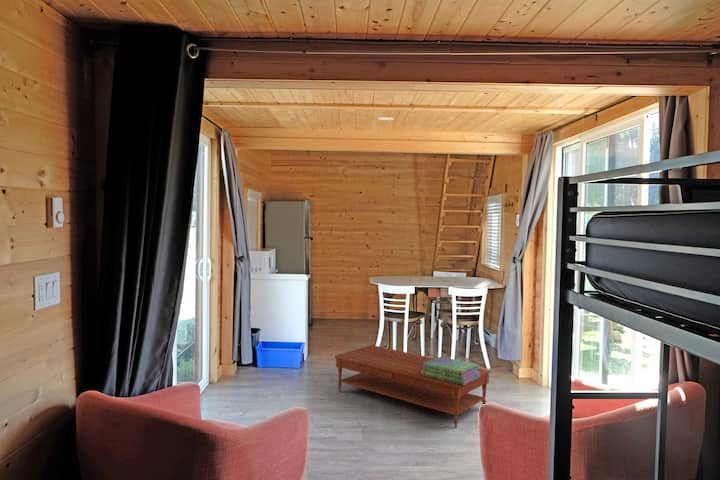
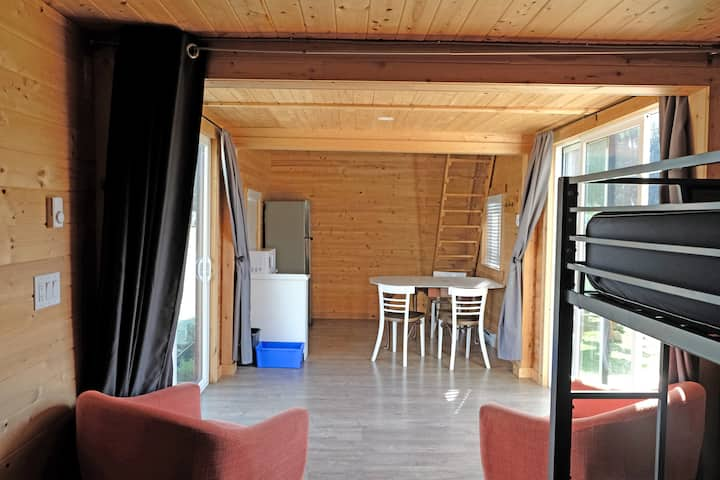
- coffee table (408, 381)
- stack of books (450, 369)
